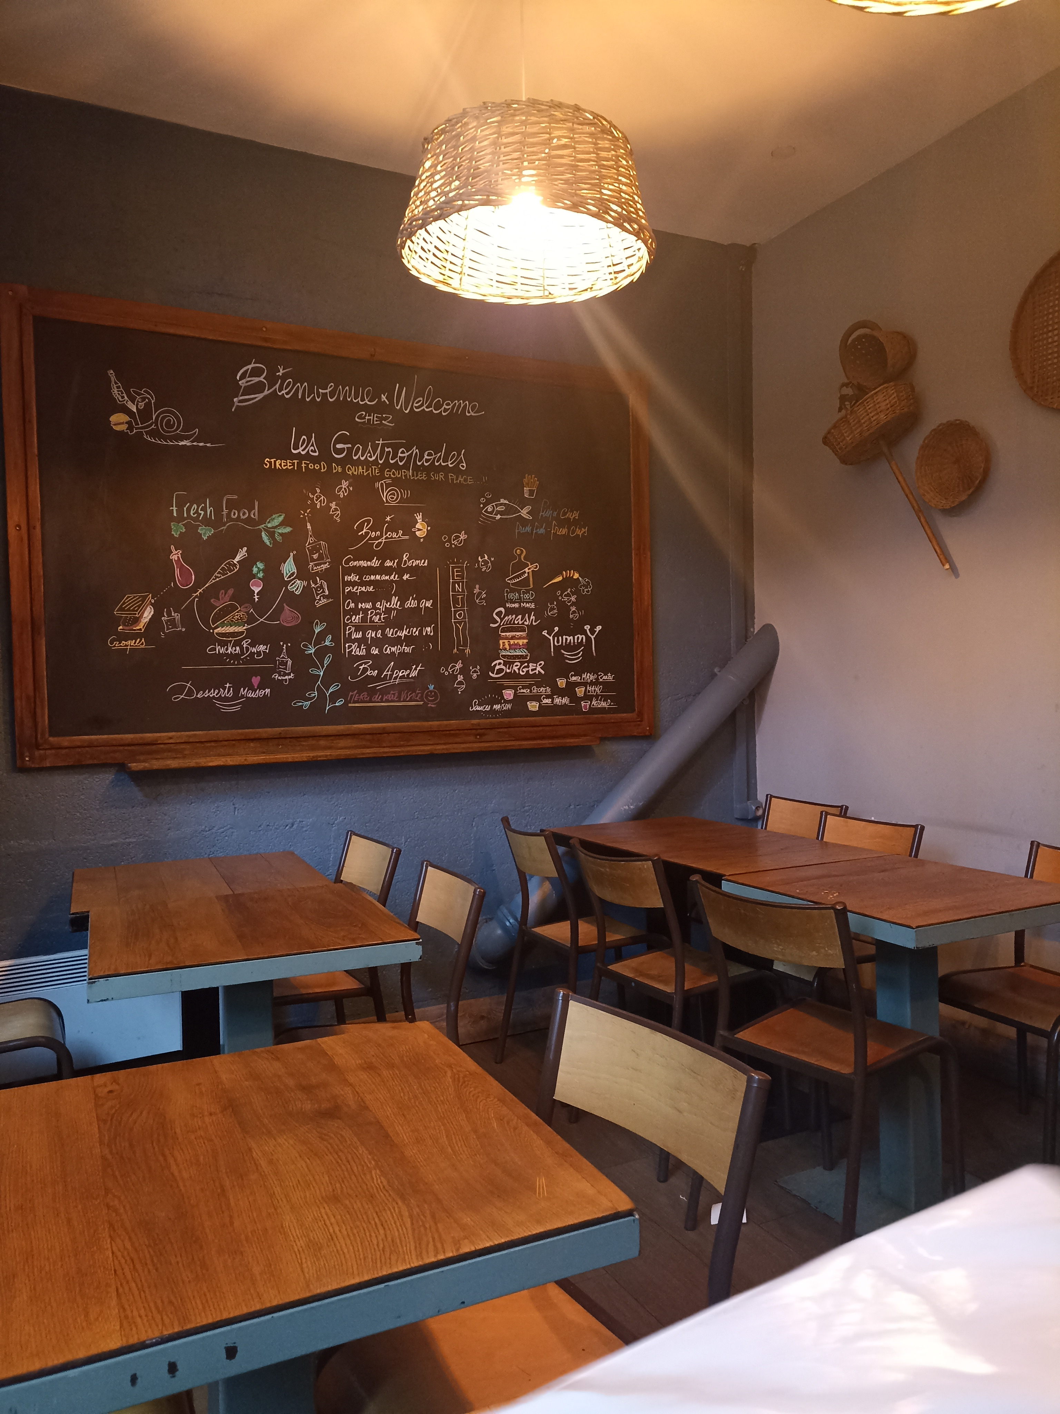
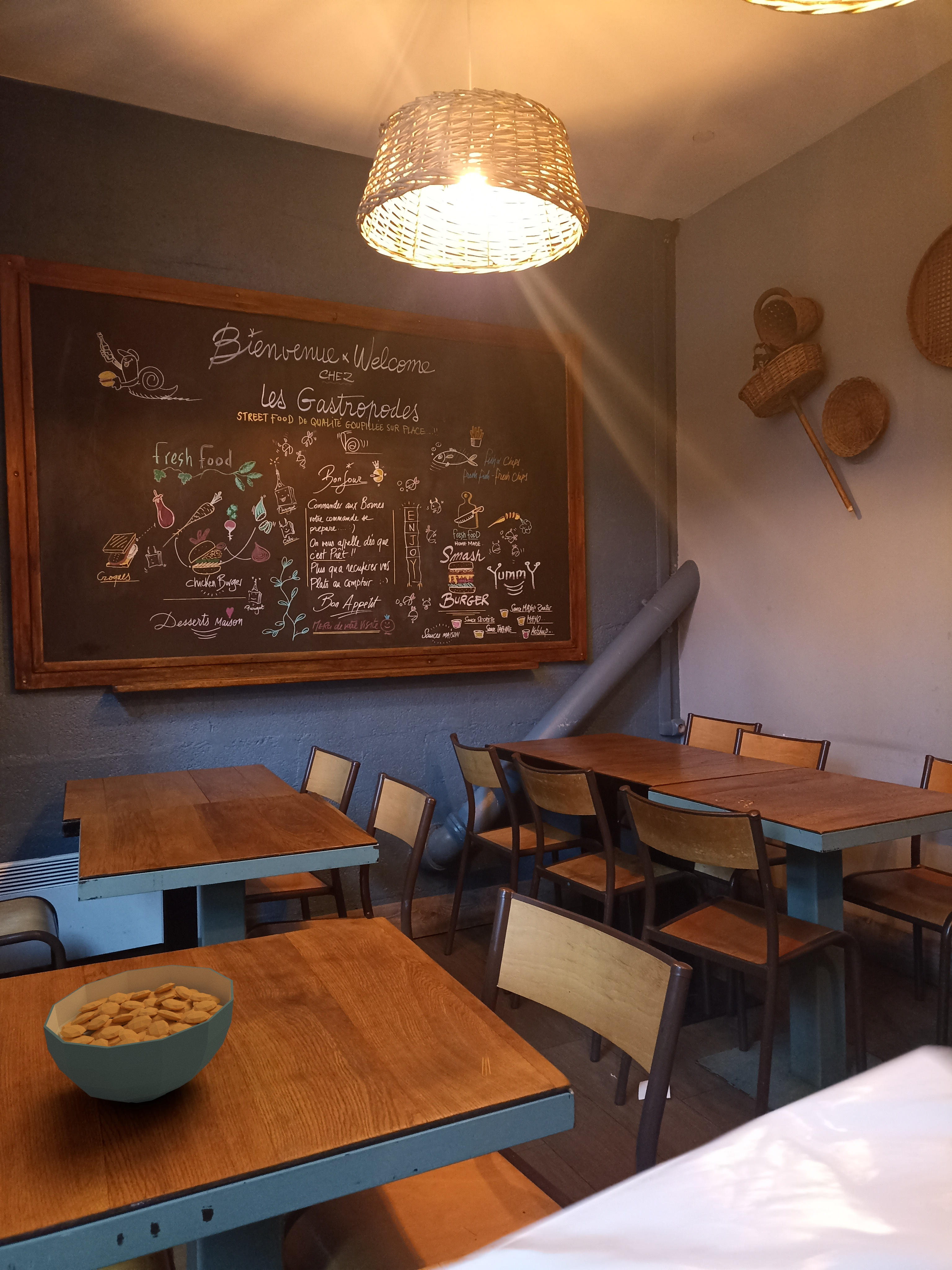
+ cereal bowl (144, 1045)
